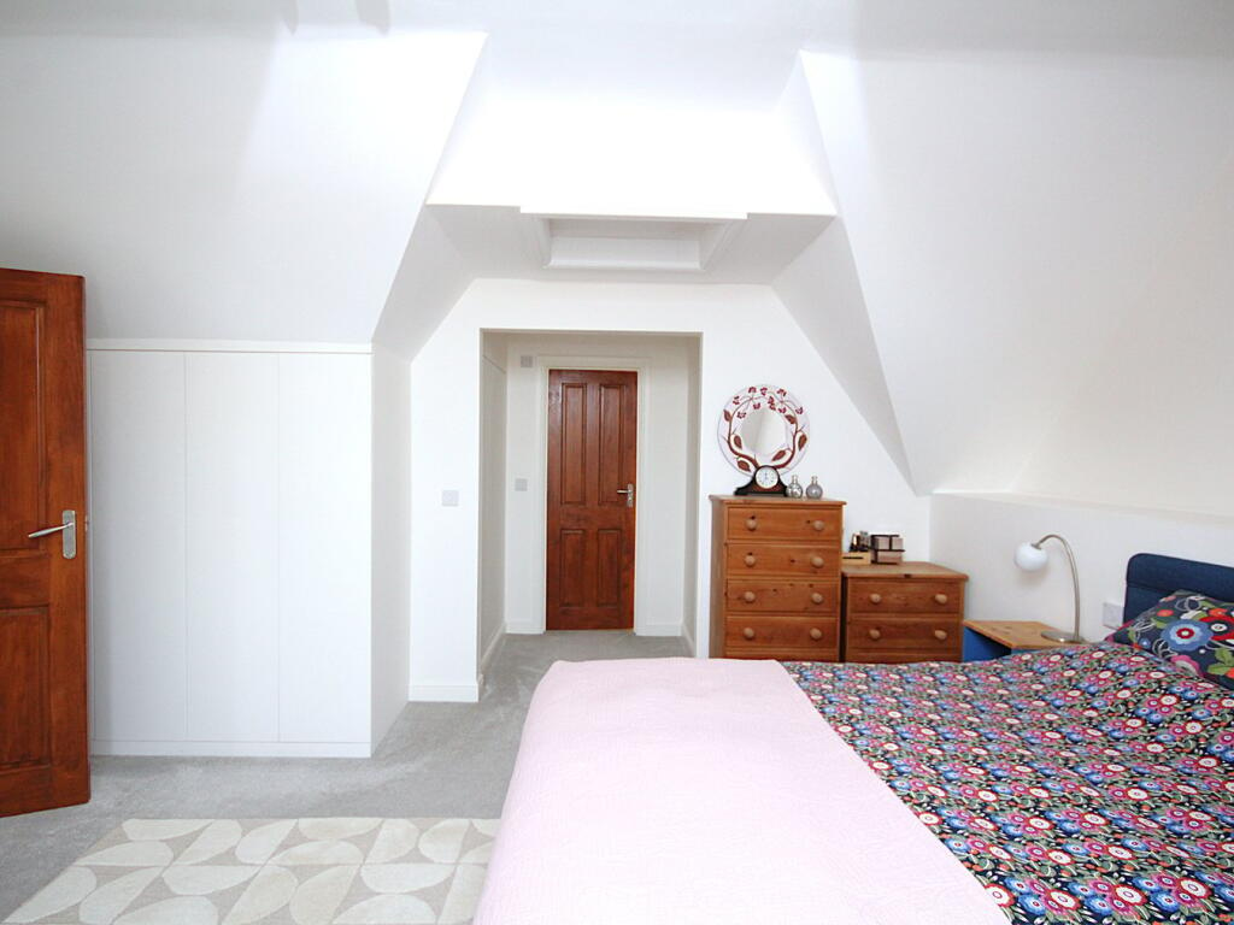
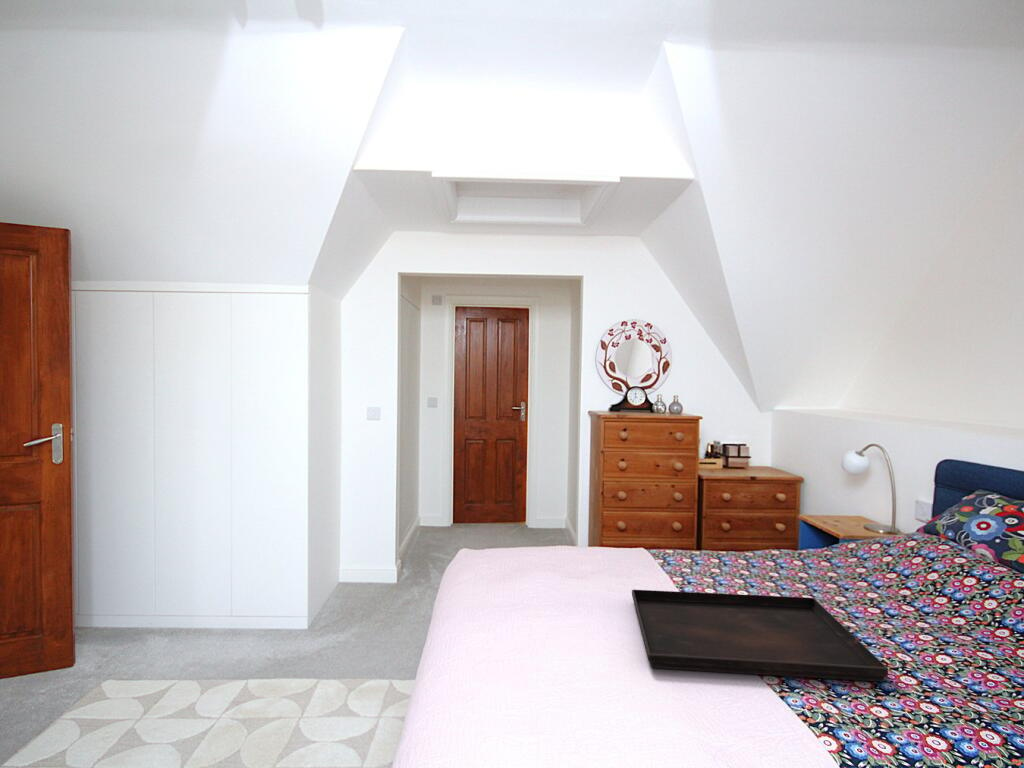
+ serving tray (740, 629)
